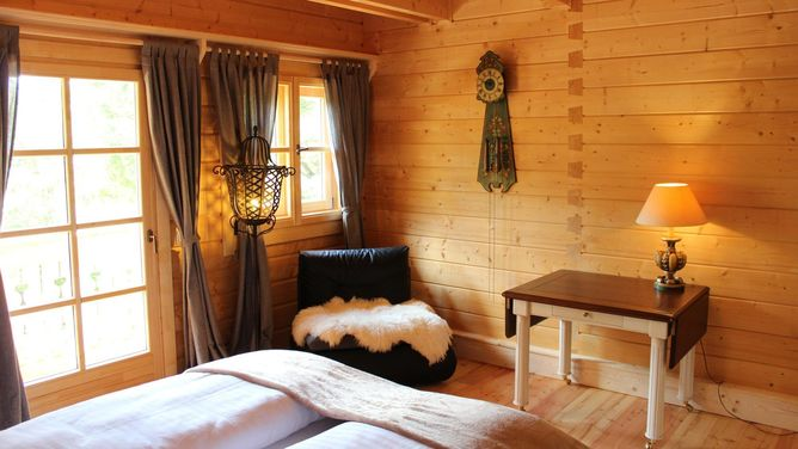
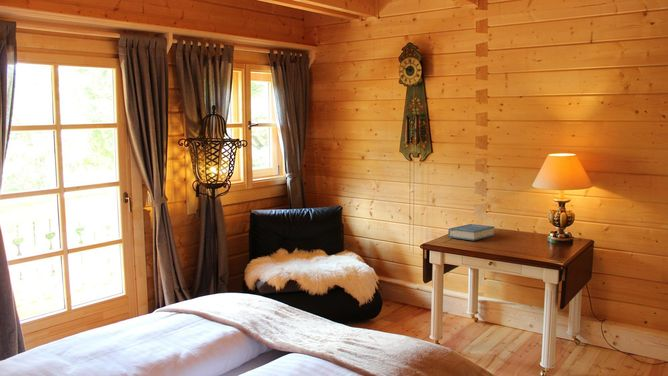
+ hardback book (471, 231)
